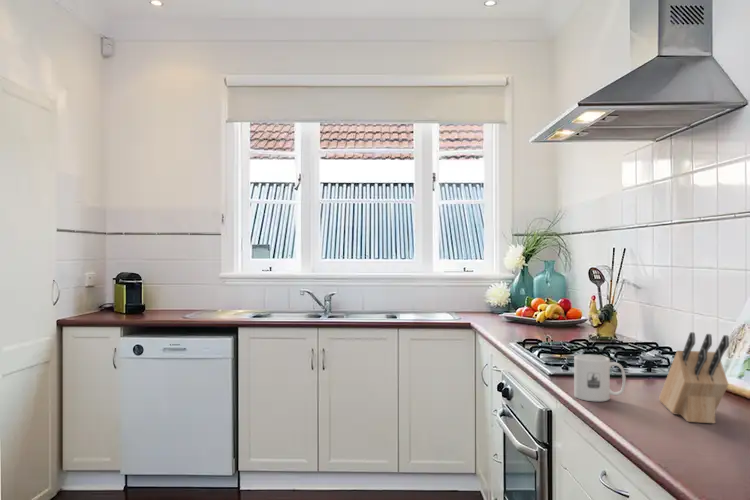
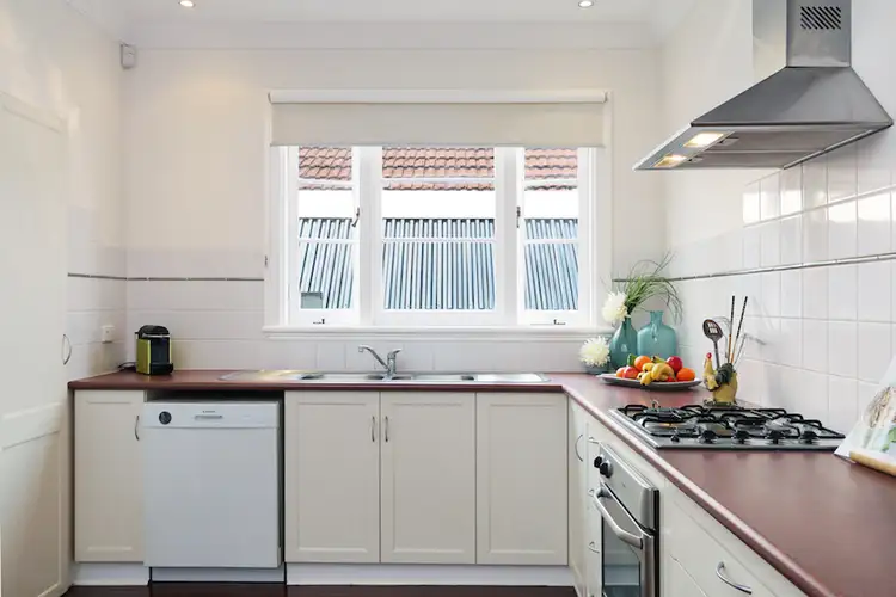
- mug (599, 377)
- knife block (693, 371)
